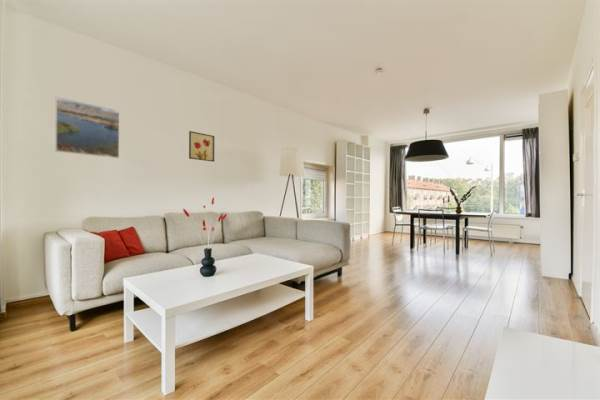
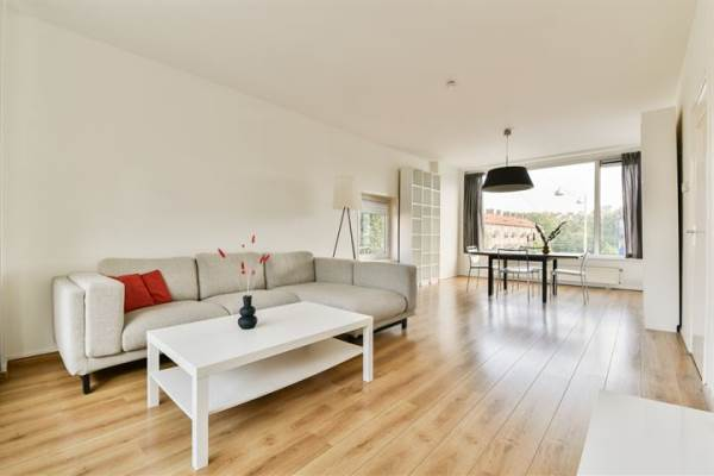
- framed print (89, 129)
- wall art (201, 146)
